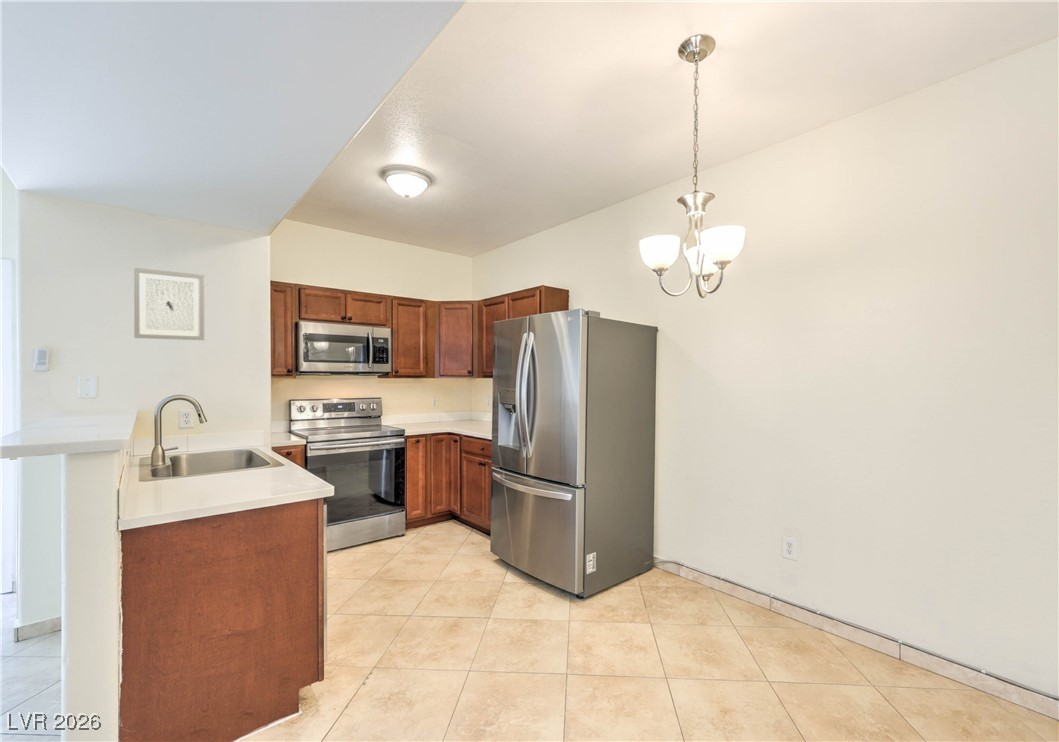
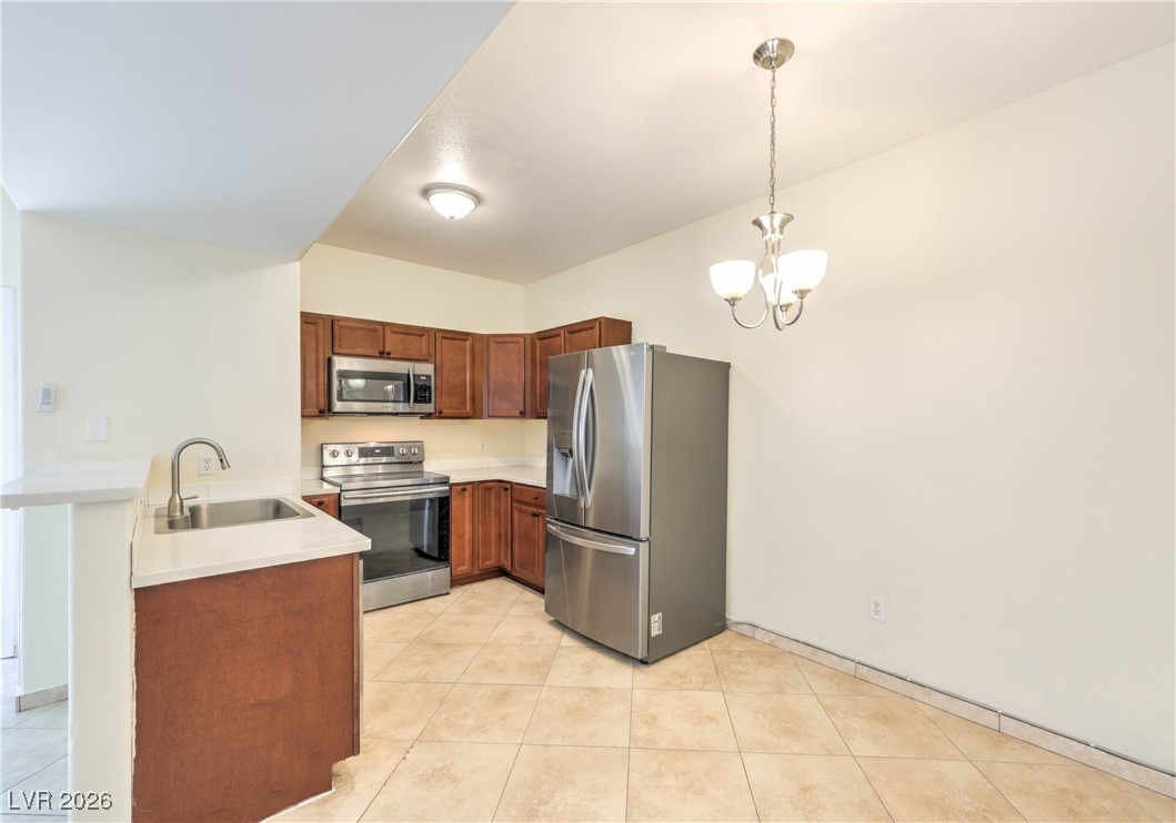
- wall art (170, 305)
